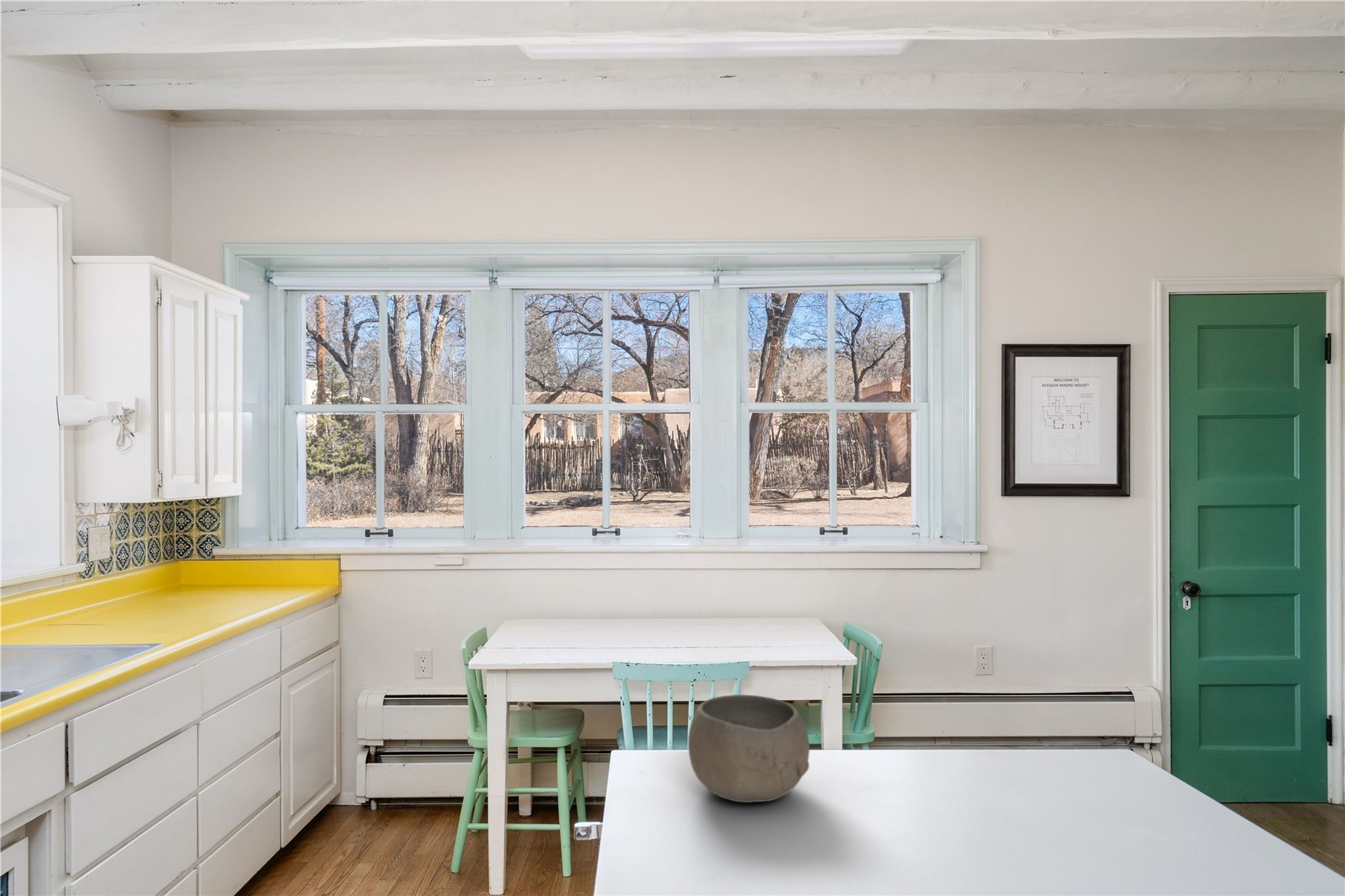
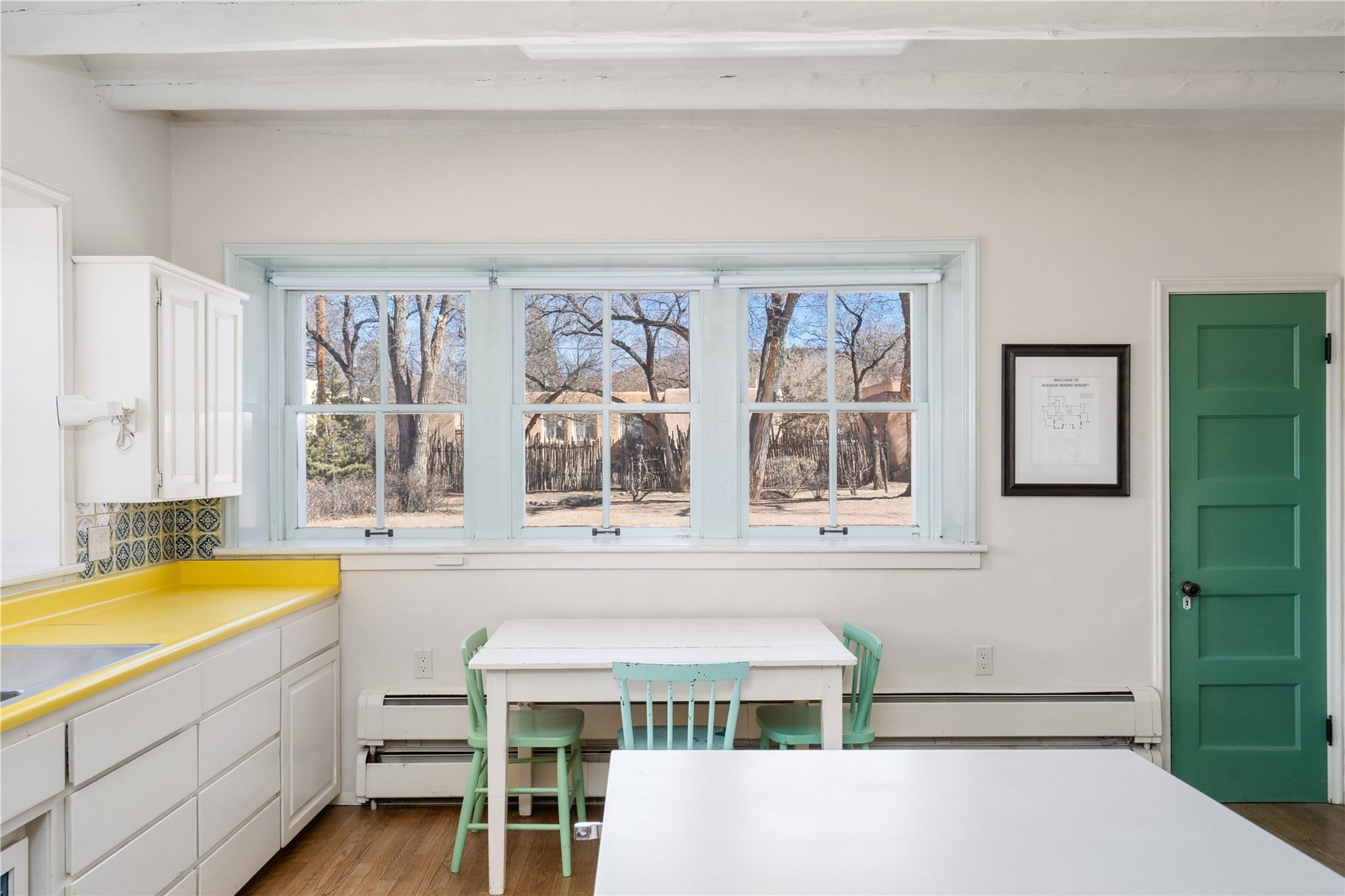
- bowl (749, 750)
